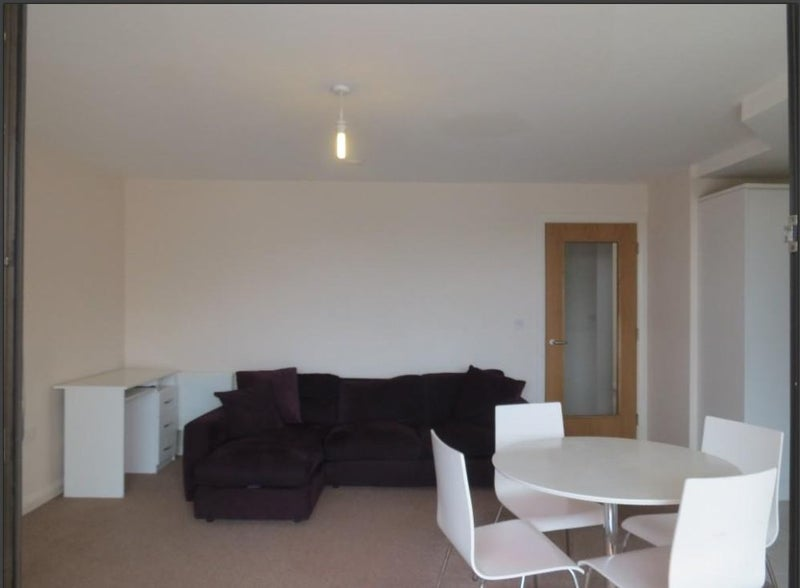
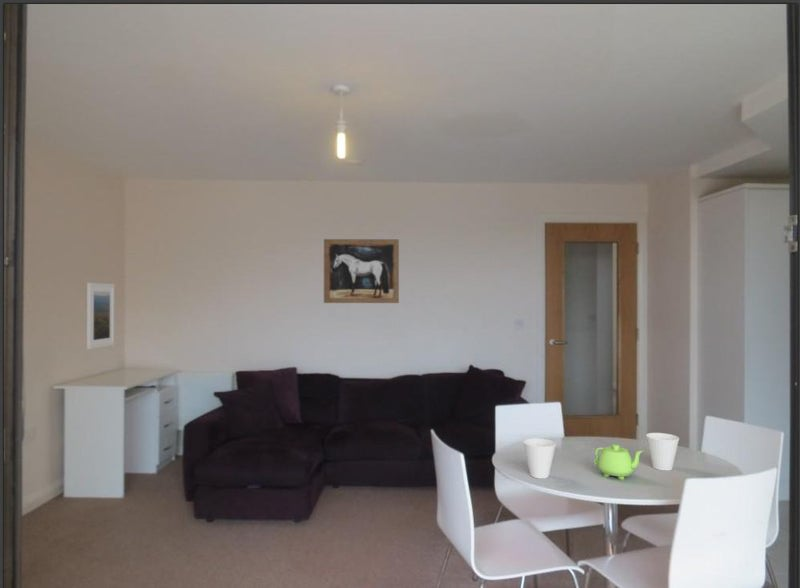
+ cup (662, 452)
+ teapot (618, 460)
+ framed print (101, 315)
+ wall art (361, 271)
+ cup (539, 459)
